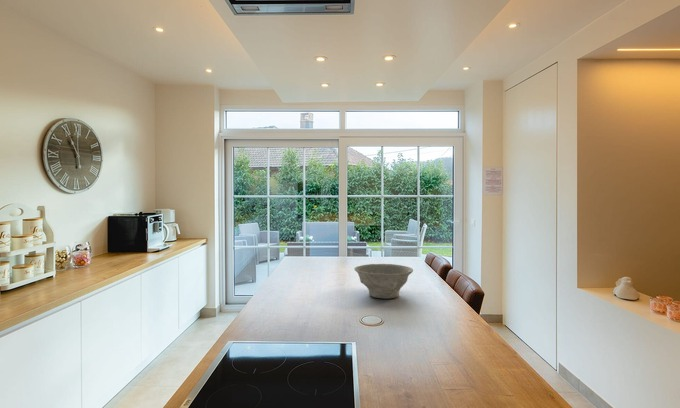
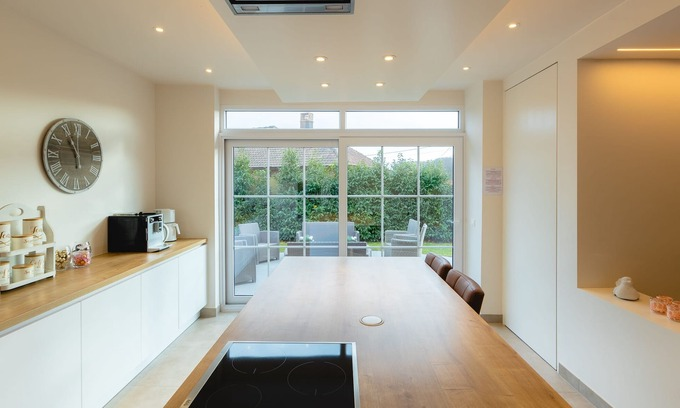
- bowl (383, 281)
